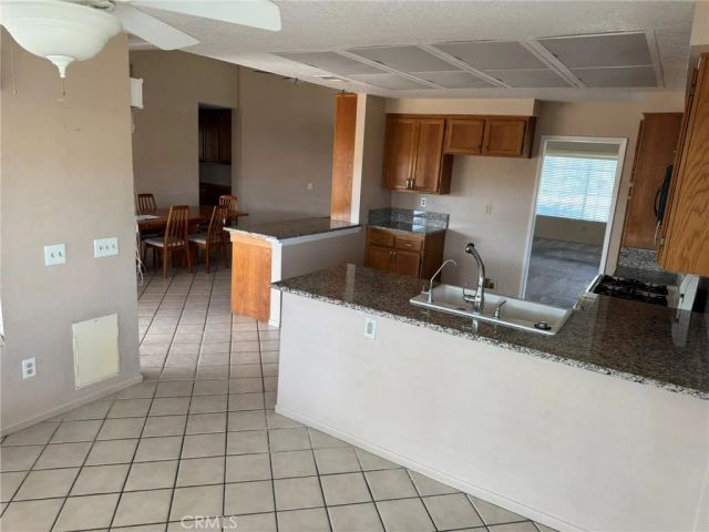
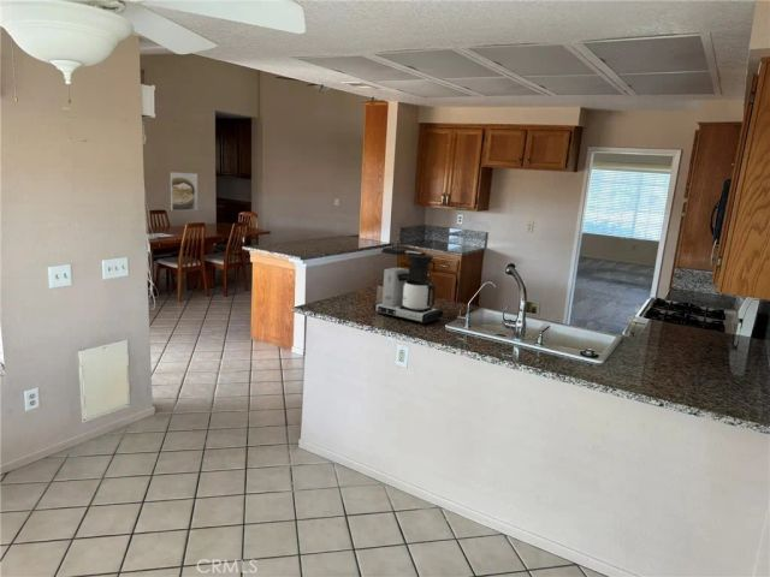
+ coffee maker (409, 284)
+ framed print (184, 191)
